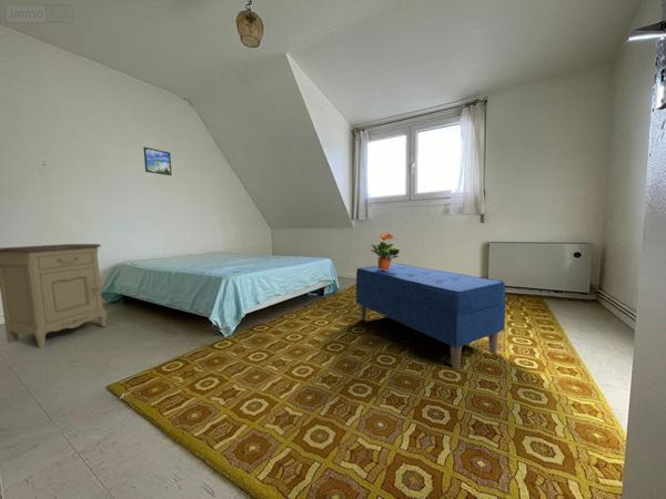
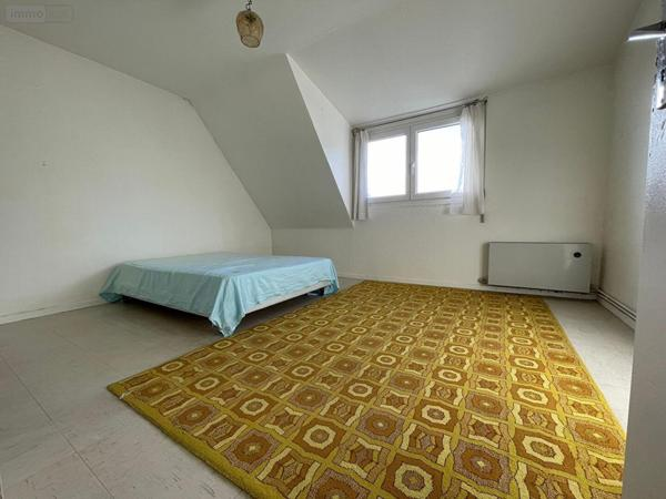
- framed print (158, 162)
- nightstand (58, 291)
- potted plant (382, 252)
- bench (417, 303)
